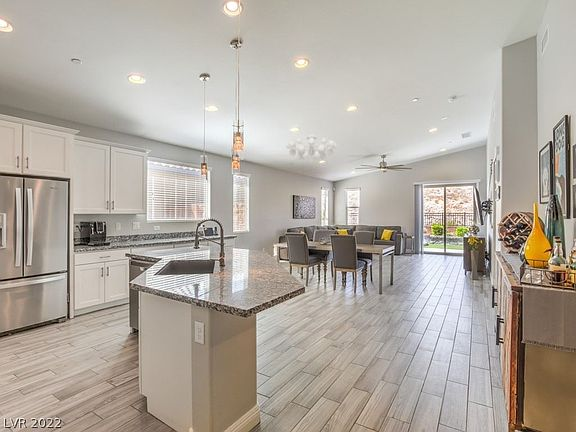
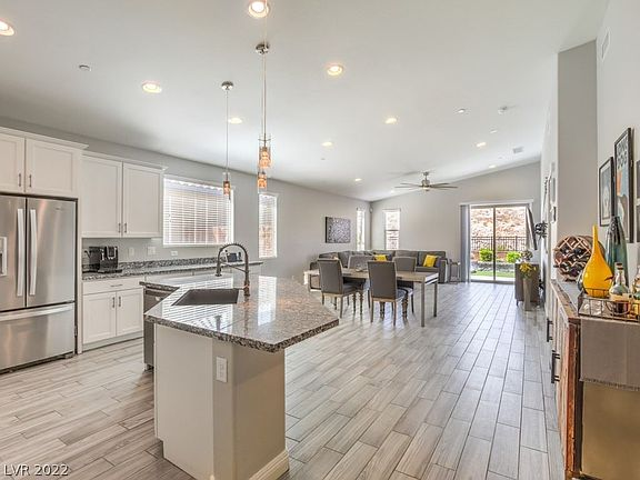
- chandelier (311, 149)
